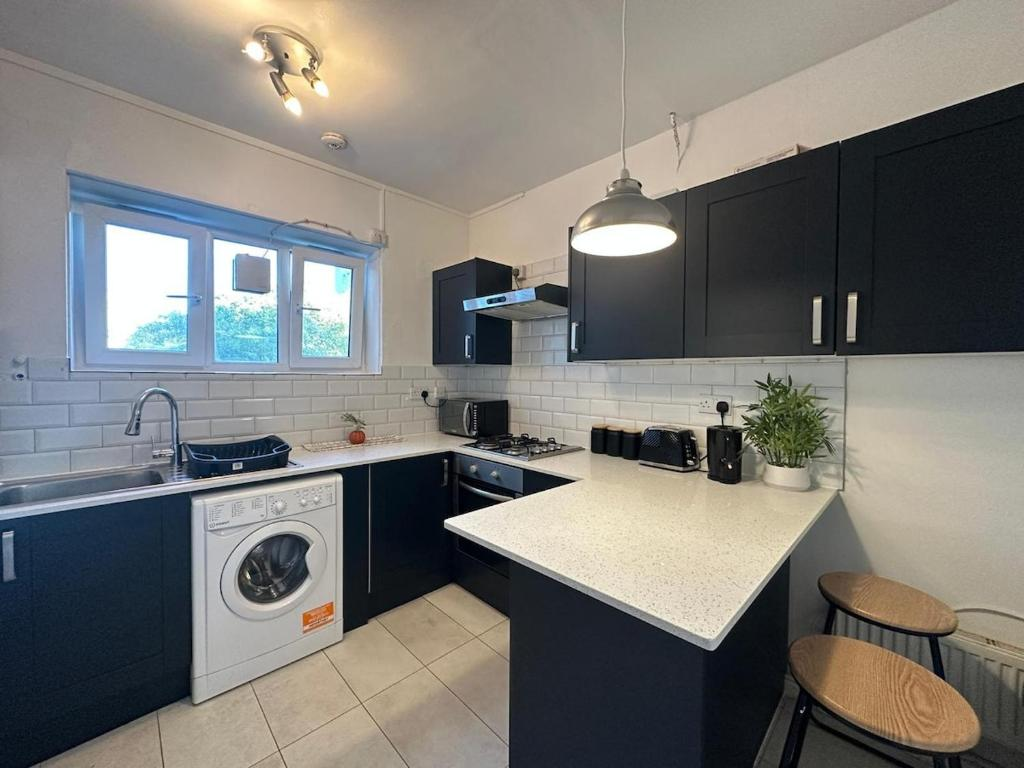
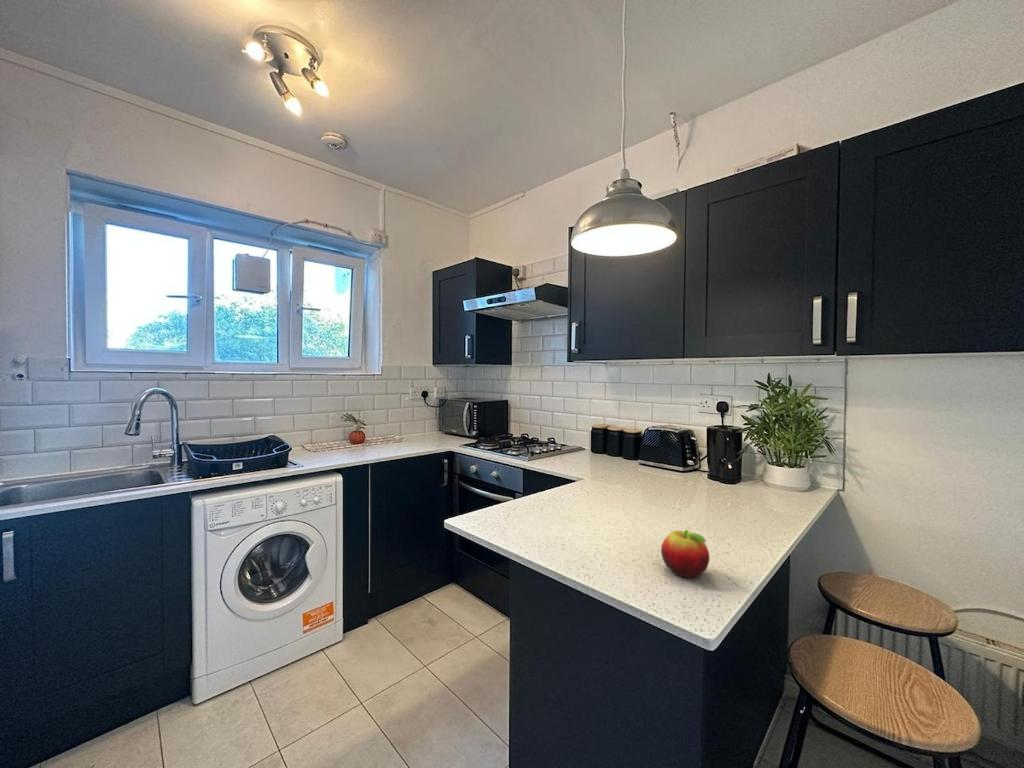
+ fruit (685, 551)
